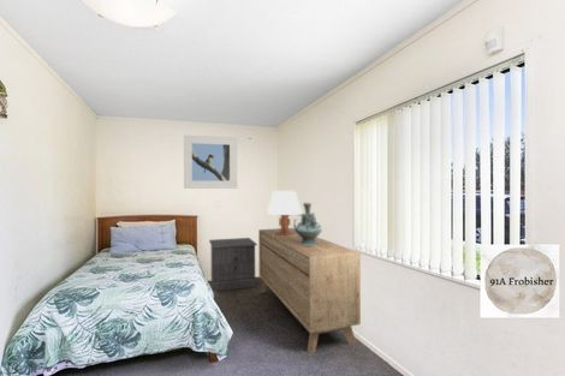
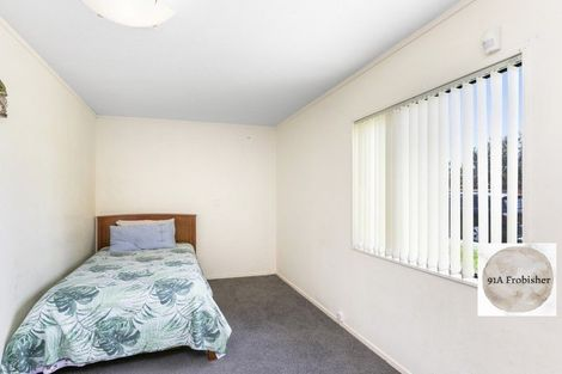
- sideboard (298, 275)
- decorative urn (307, 222)
- nightstand (232, 263)
- table lamp (284, 211)
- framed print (210, 162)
